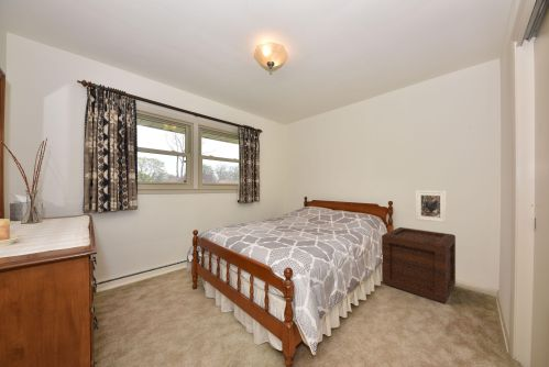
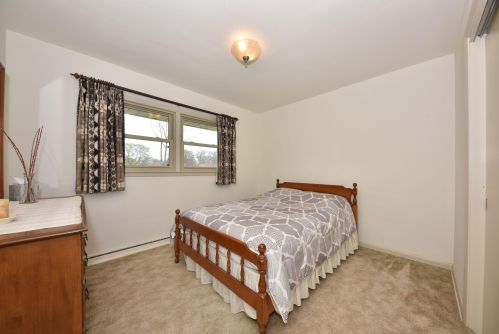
- wooden crate (418, 259)
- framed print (430, 205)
